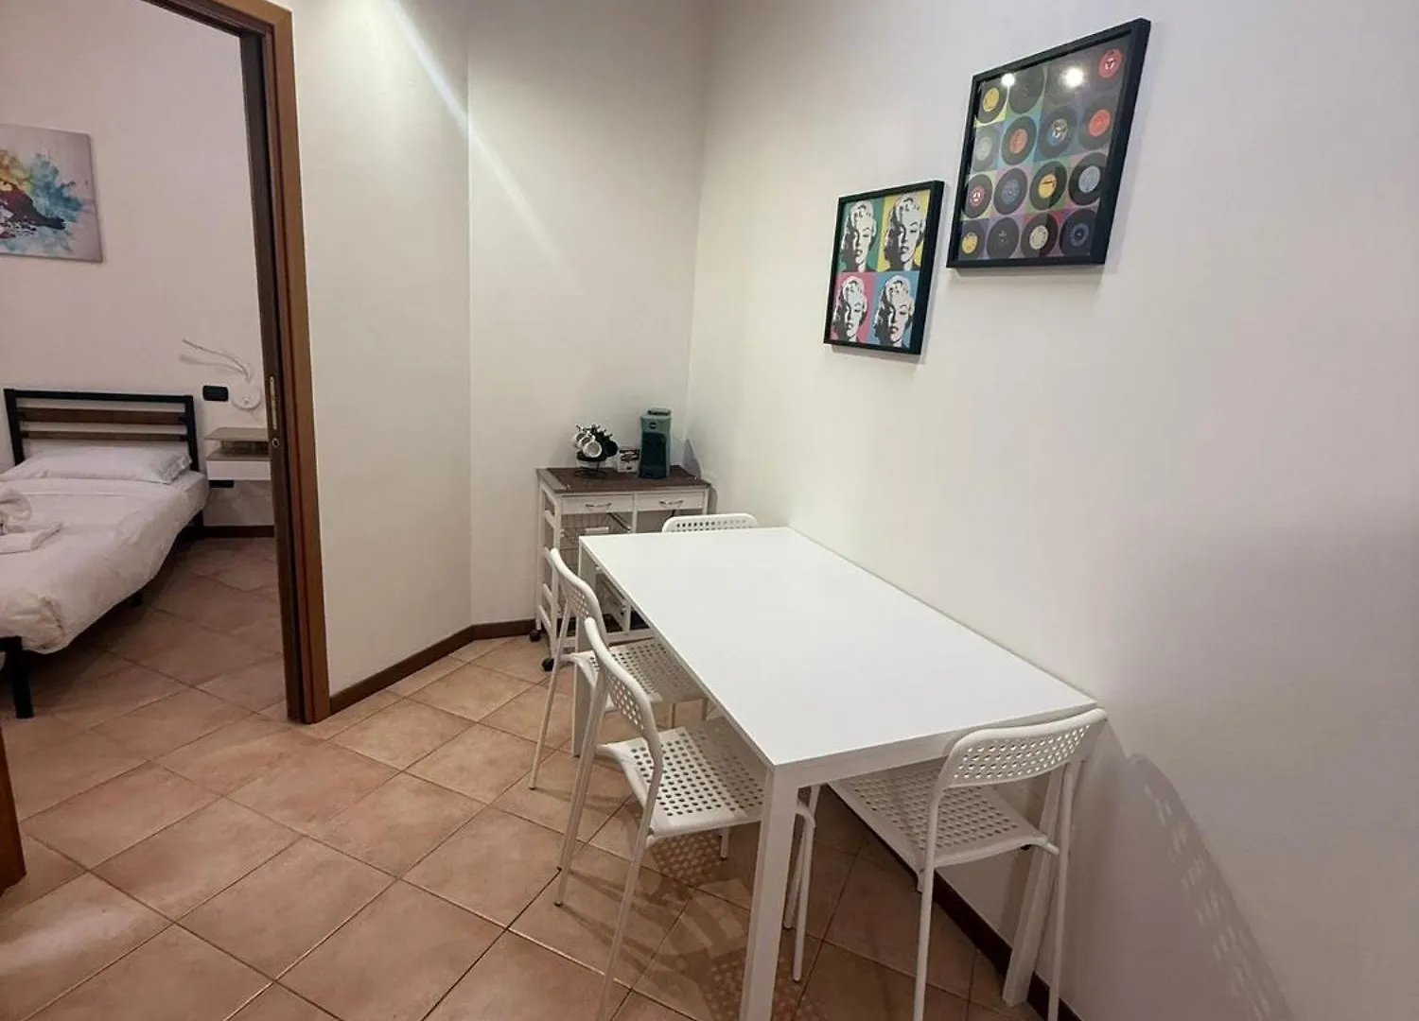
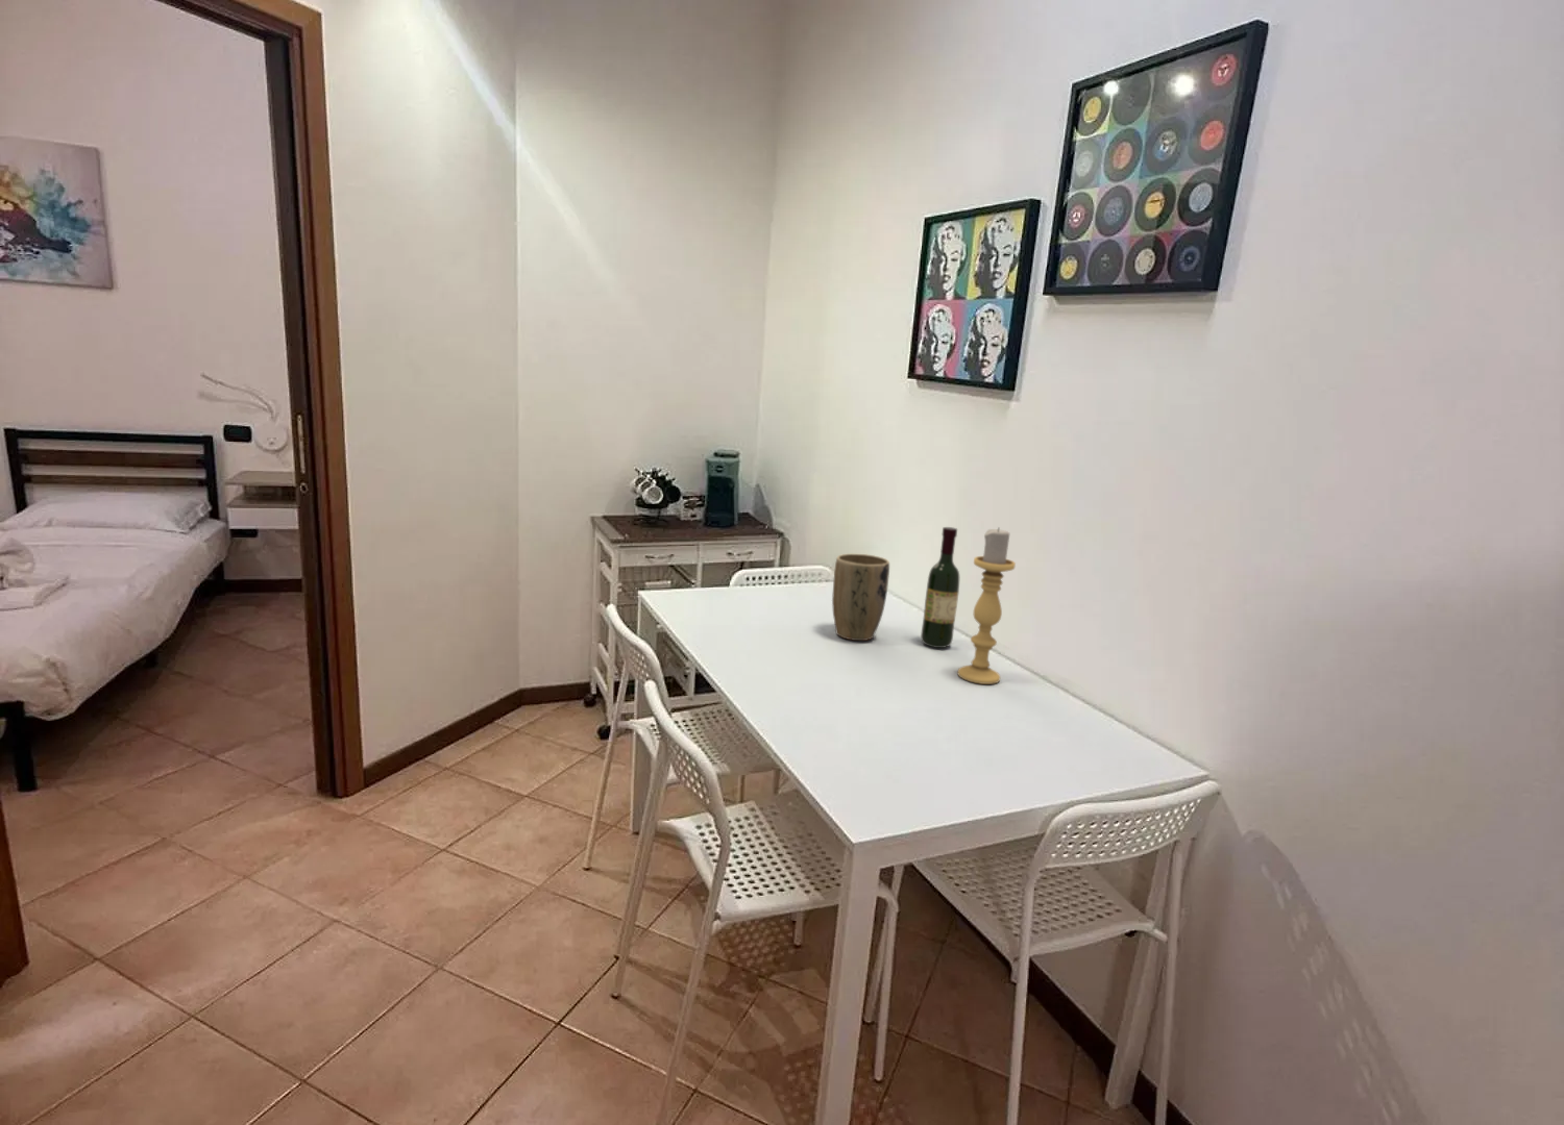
+ candle holder (988, 603)
+ plant pot (860, 597)
+ wine bottle (942, 586)
